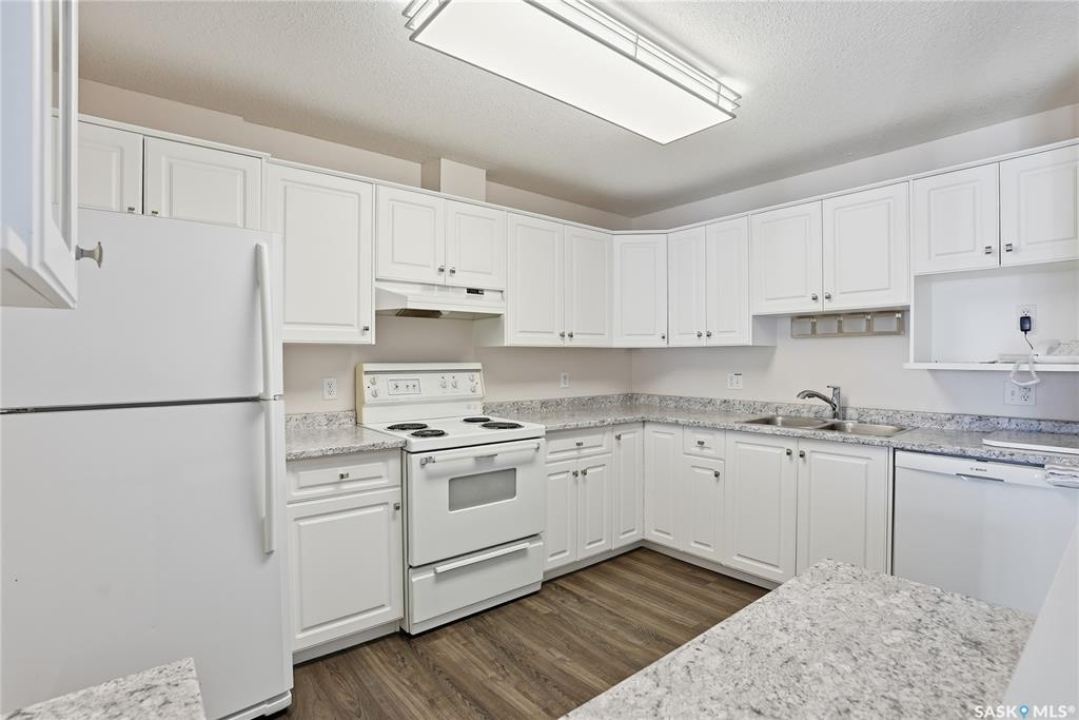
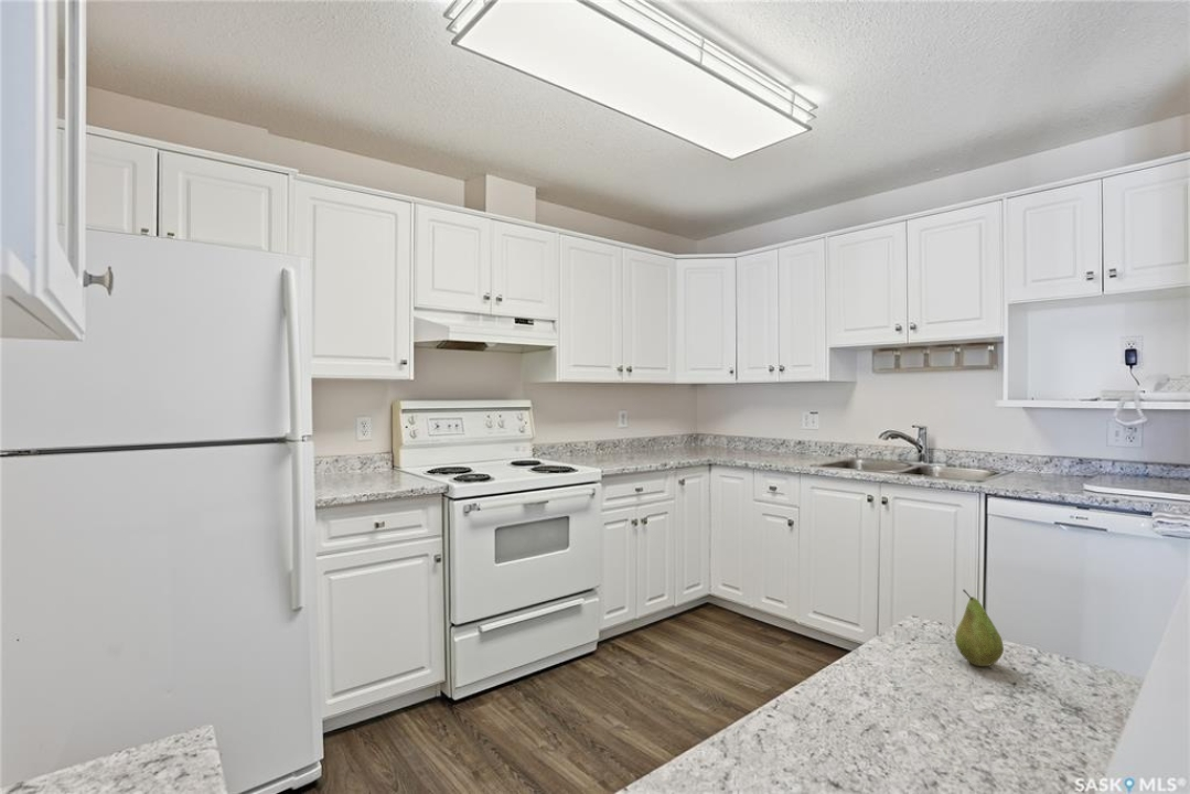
+ fruit (978, 626)
